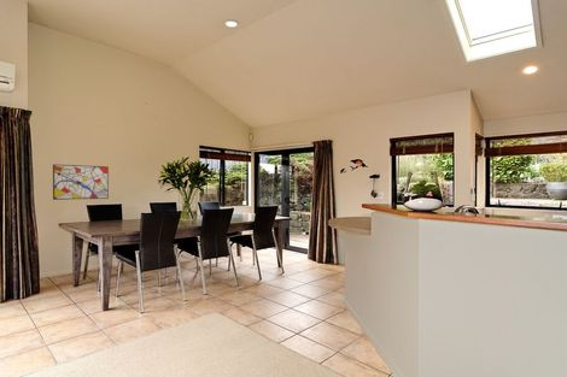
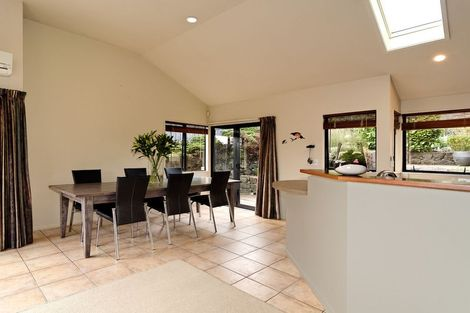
- wall art (82, 182)
